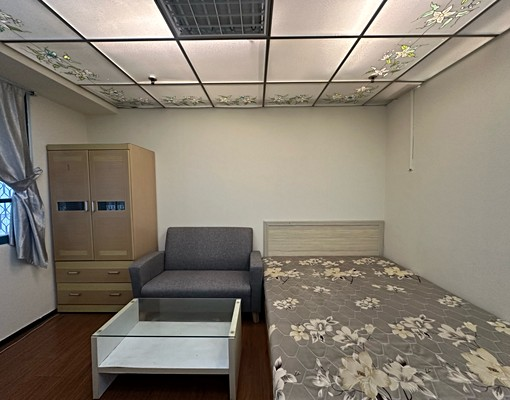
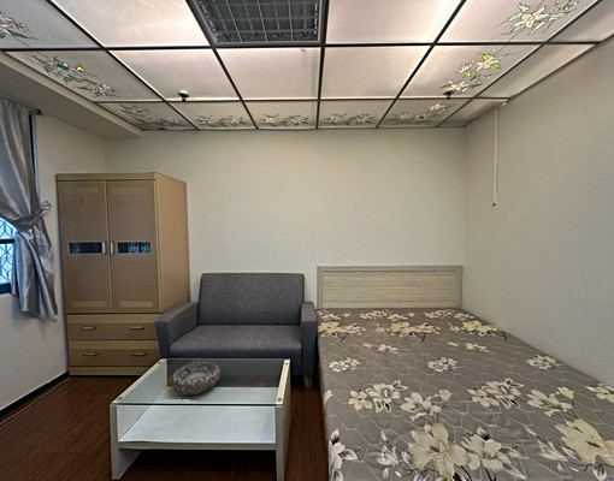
+ decorative bowl (196, 376)
